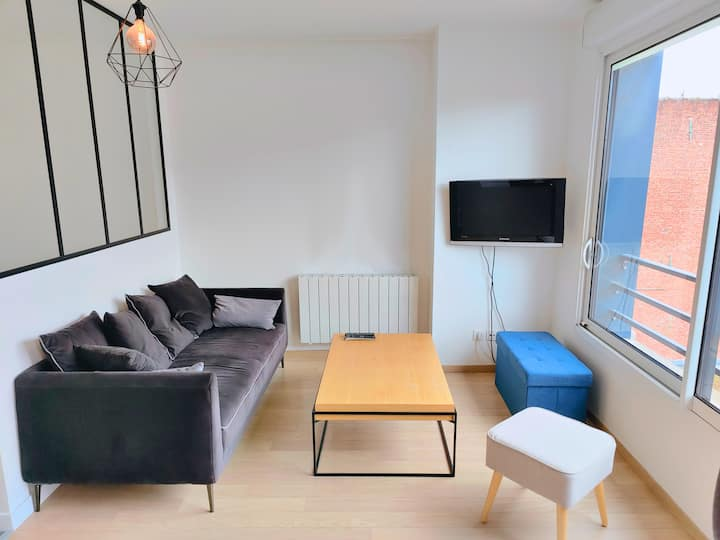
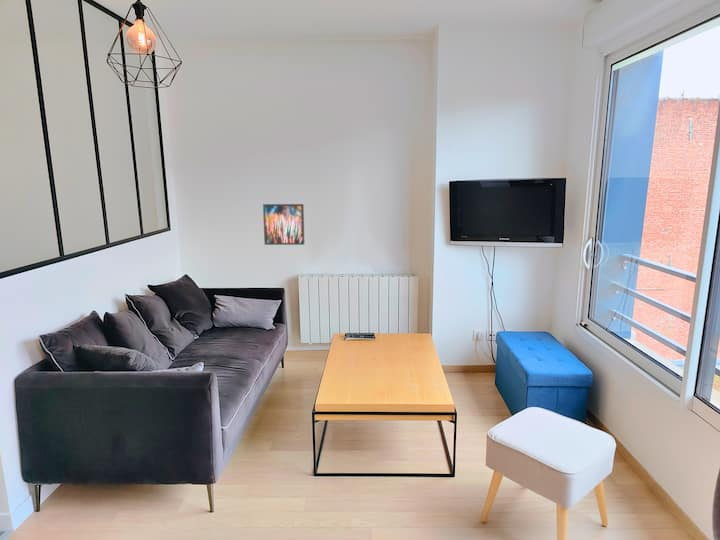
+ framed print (283, 224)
